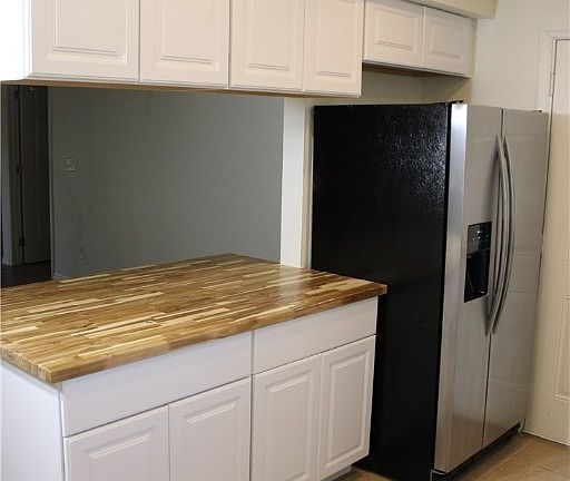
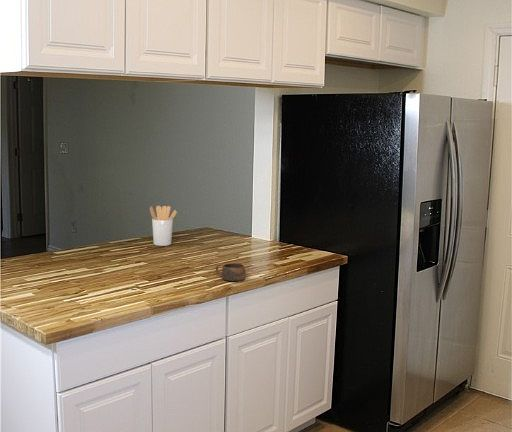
+ cup (230, 271)
+ utensil holder (162, 224)
